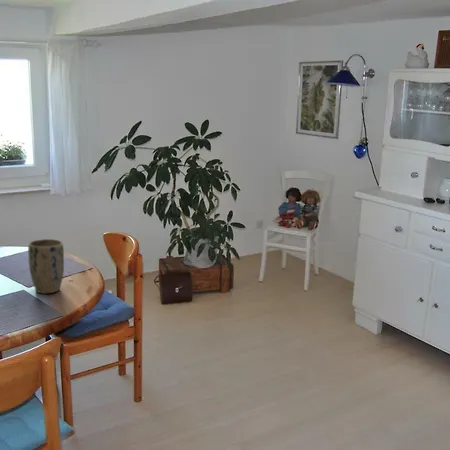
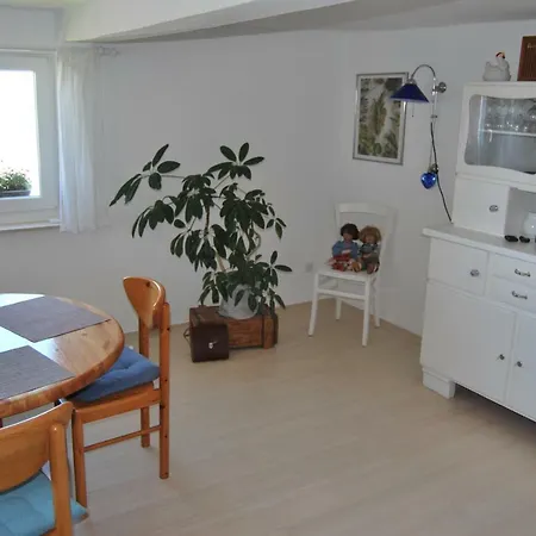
- plant pot (46, 266)
